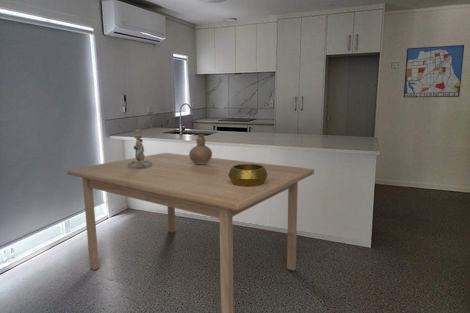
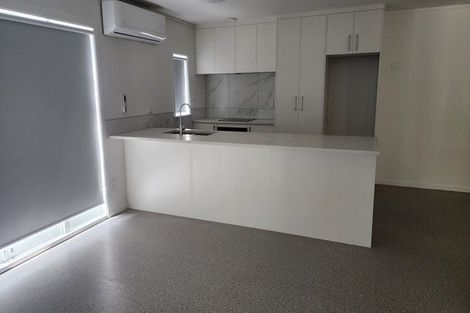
- vase (200, 148)
- wall art (432, 72)
- candlestick (140, 148)
- decorative bowl (247, 174)
- table (193, 212)
